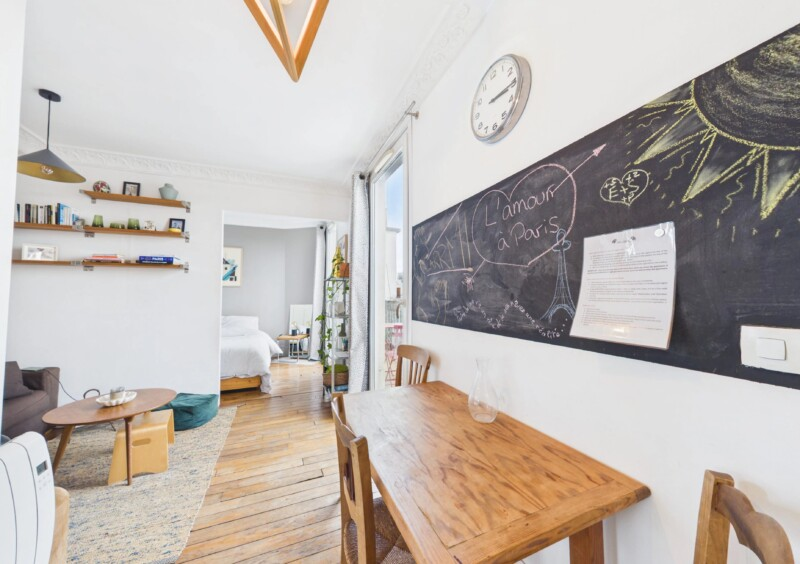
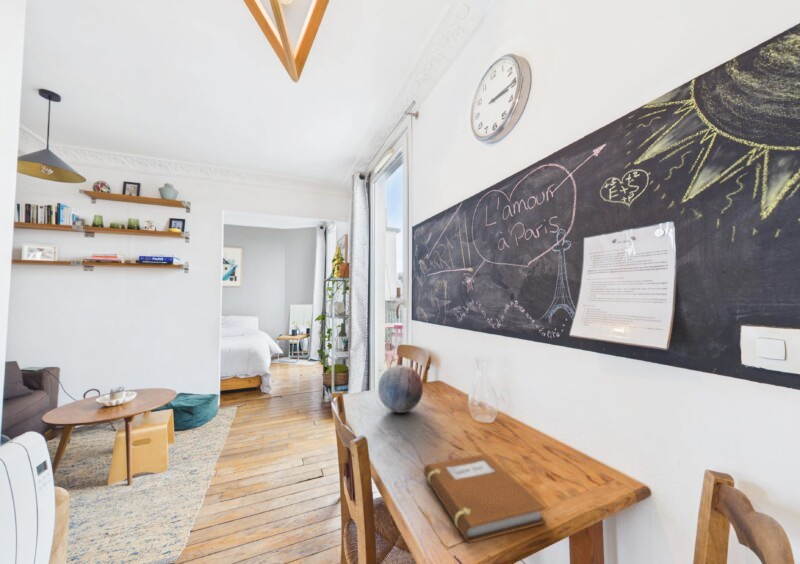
+ notebook (476, 489)
+ decorative orb (400, 388)
